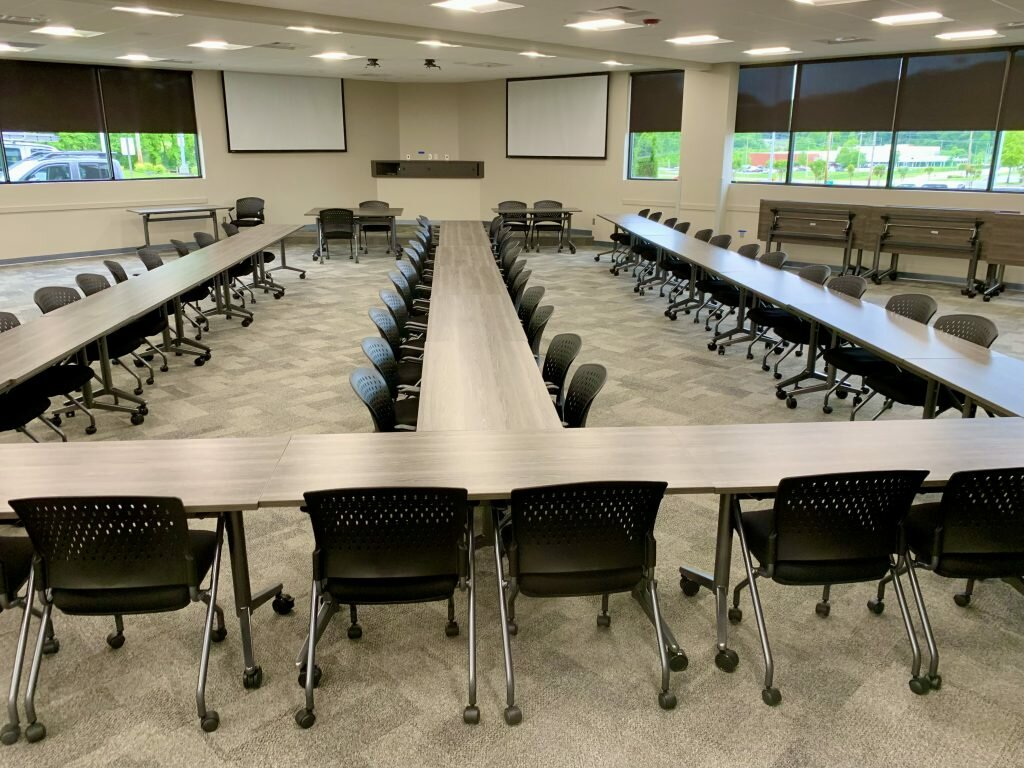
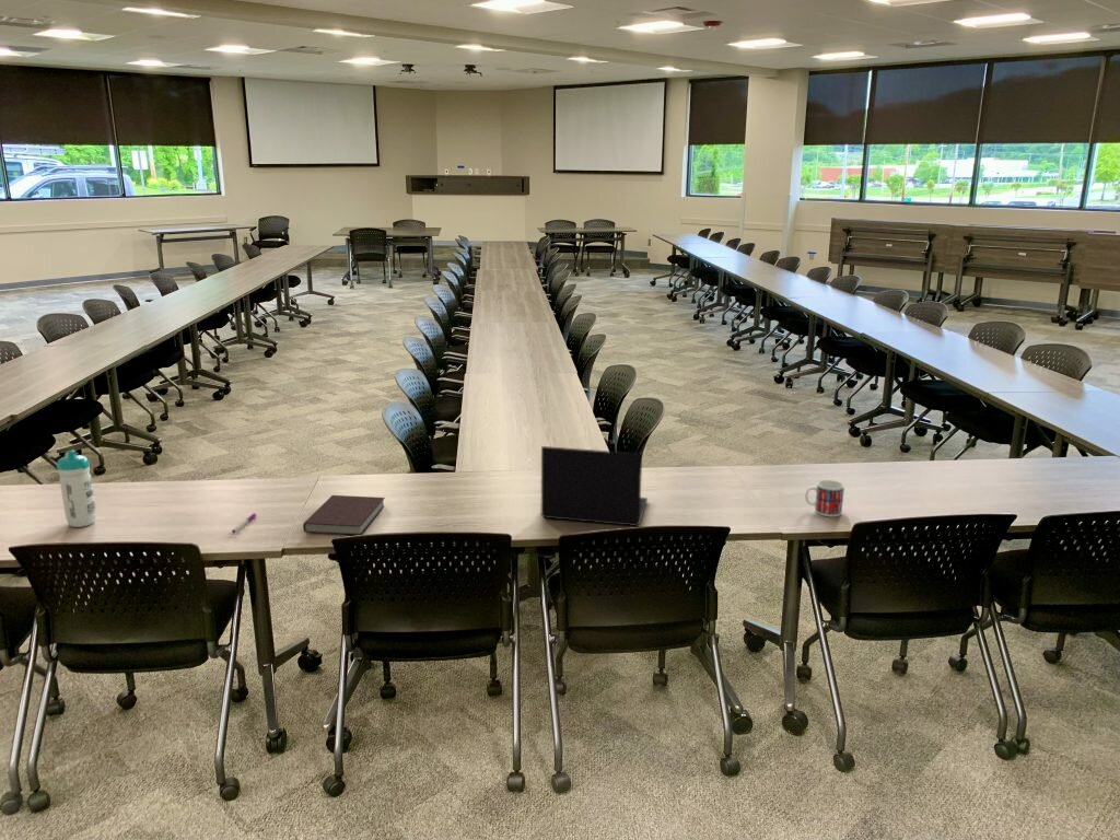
+ water bottle (77, 487)
+ laptop (596, 475)
+ notebook (346, 514)
+ mug (824, 498)
+ pen (244, 523)
